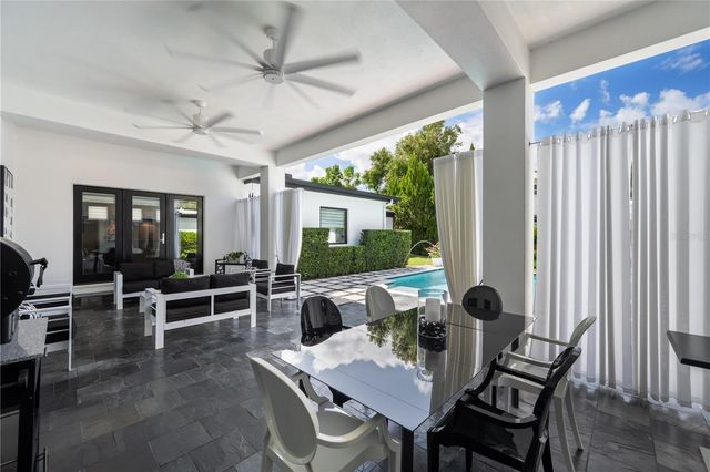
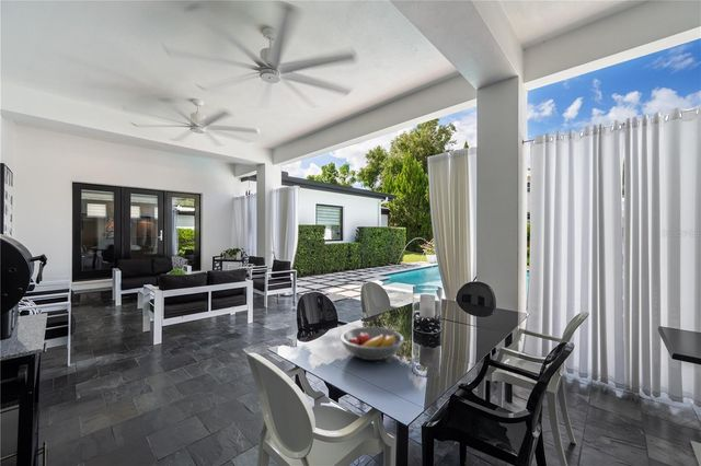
+ fruit bowl (371, 342)
